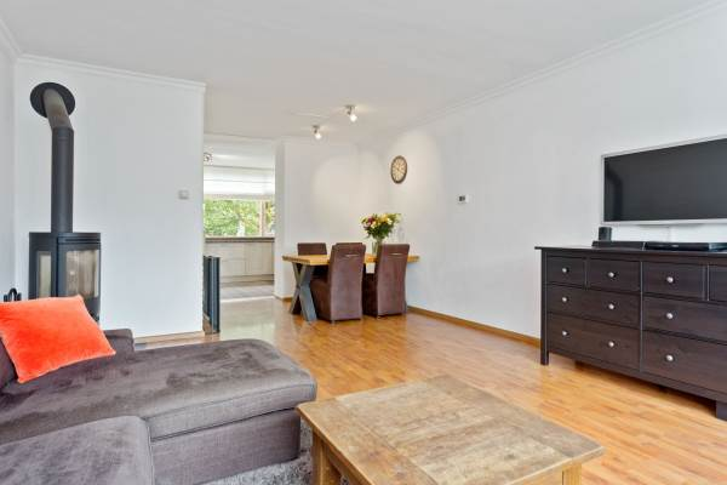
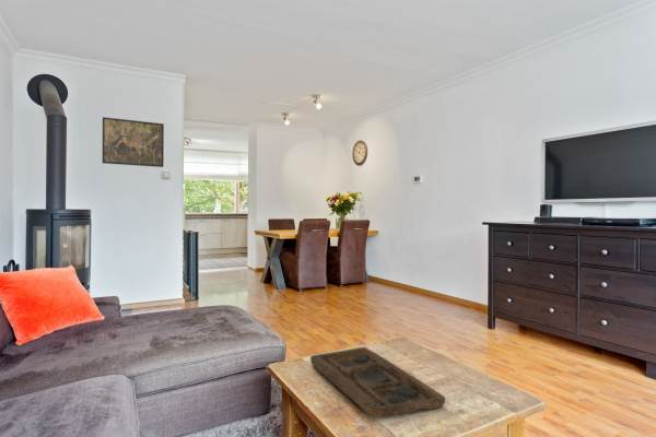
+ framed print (133, 142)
+ decorative tray (368, 376)
